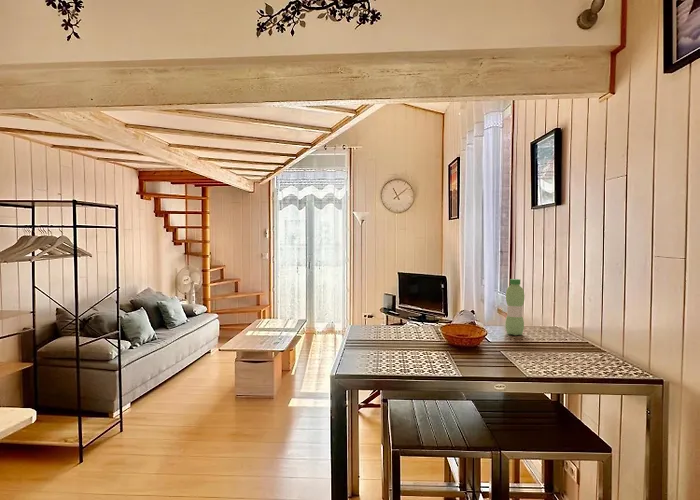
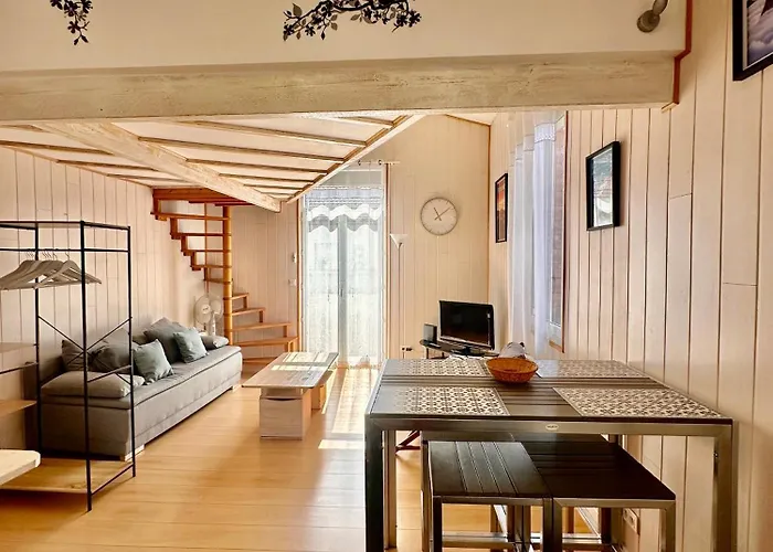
- water bottle (514, 306)
